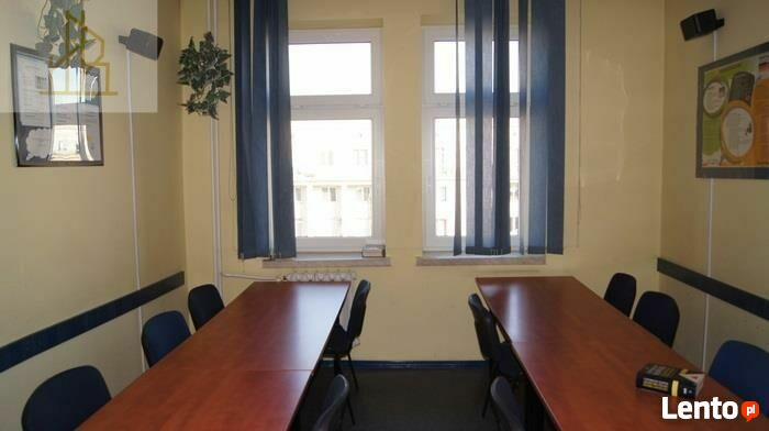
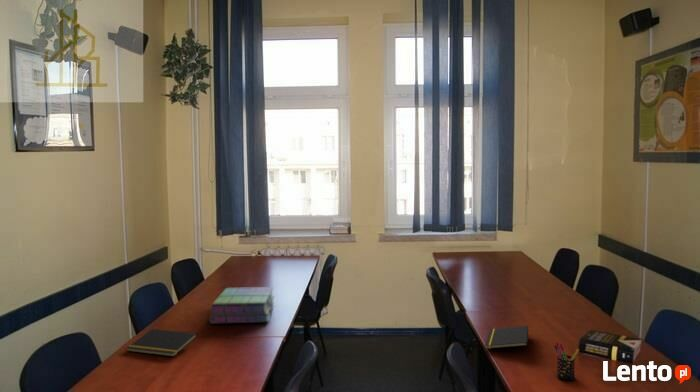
+ stack of books (244, 303)
+ pen holder (564, 360)
+ notepad (507, 336)
+ notepad (162, 341)
